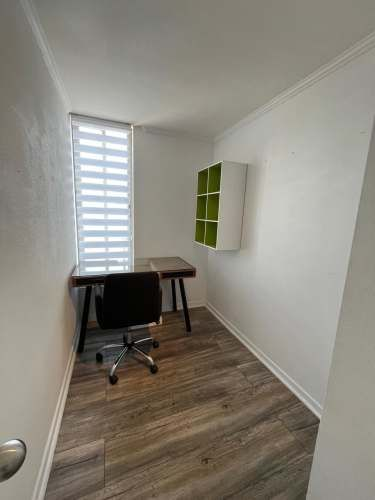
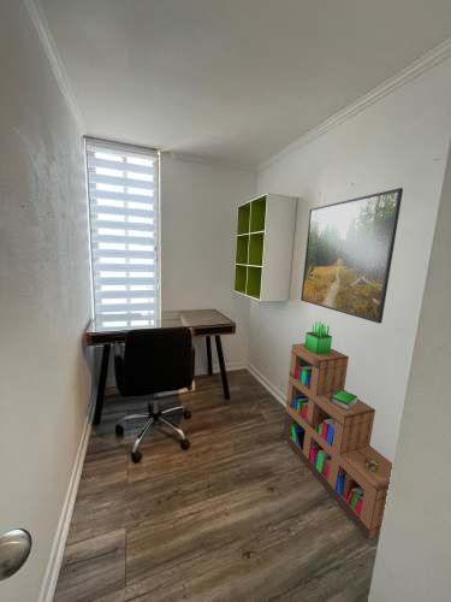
+ bookshelf (339, 406)
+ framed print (339, 256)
